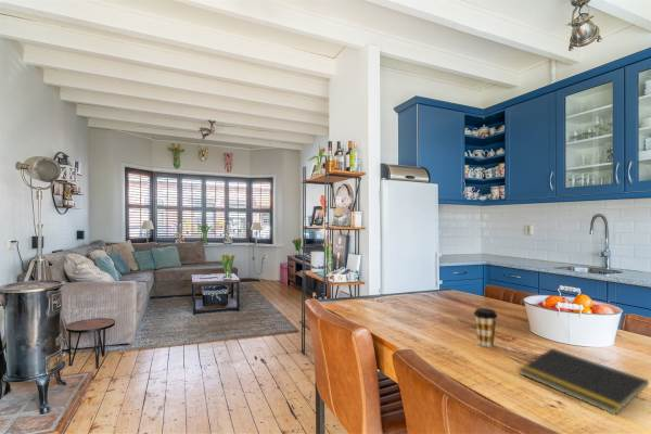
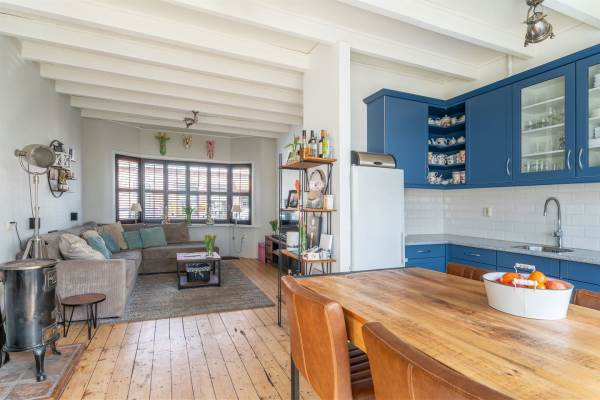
- coffee cup (485, 327)
- notepad (578, 375)
